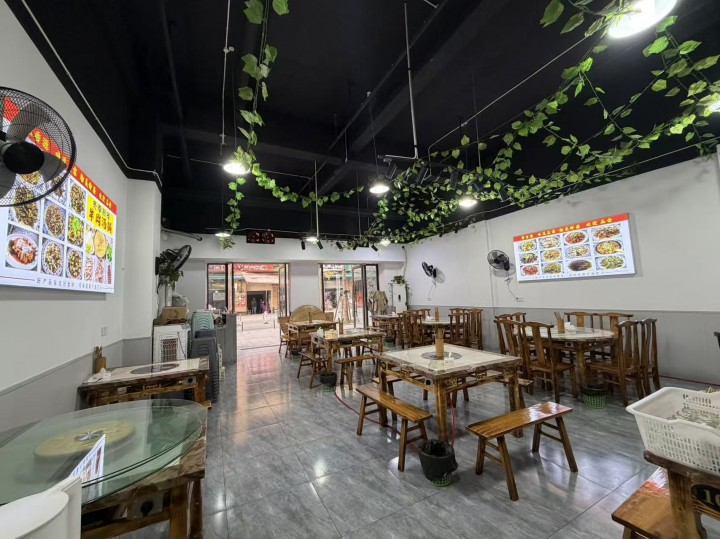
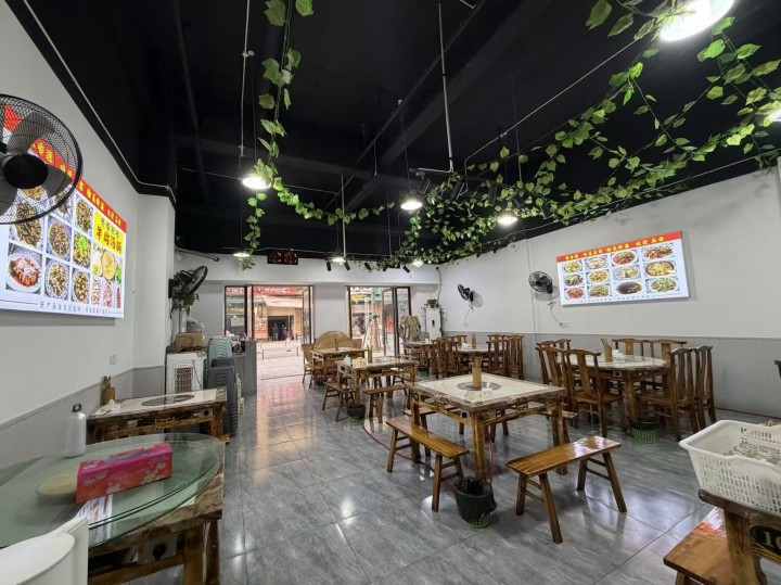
+ tissue box (127, 469)
+ water bottle (76, 429)
